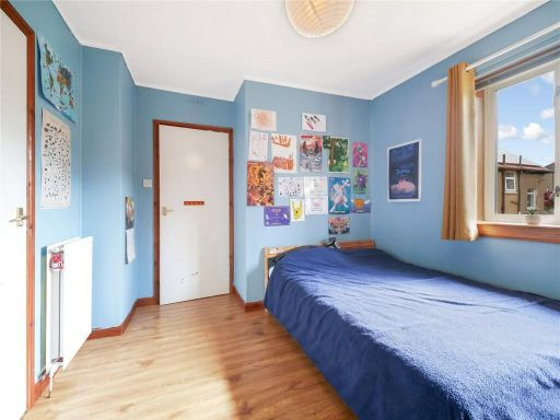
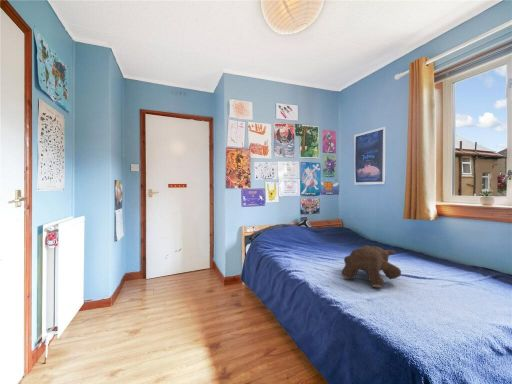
+ teddy bear (370, 261)
